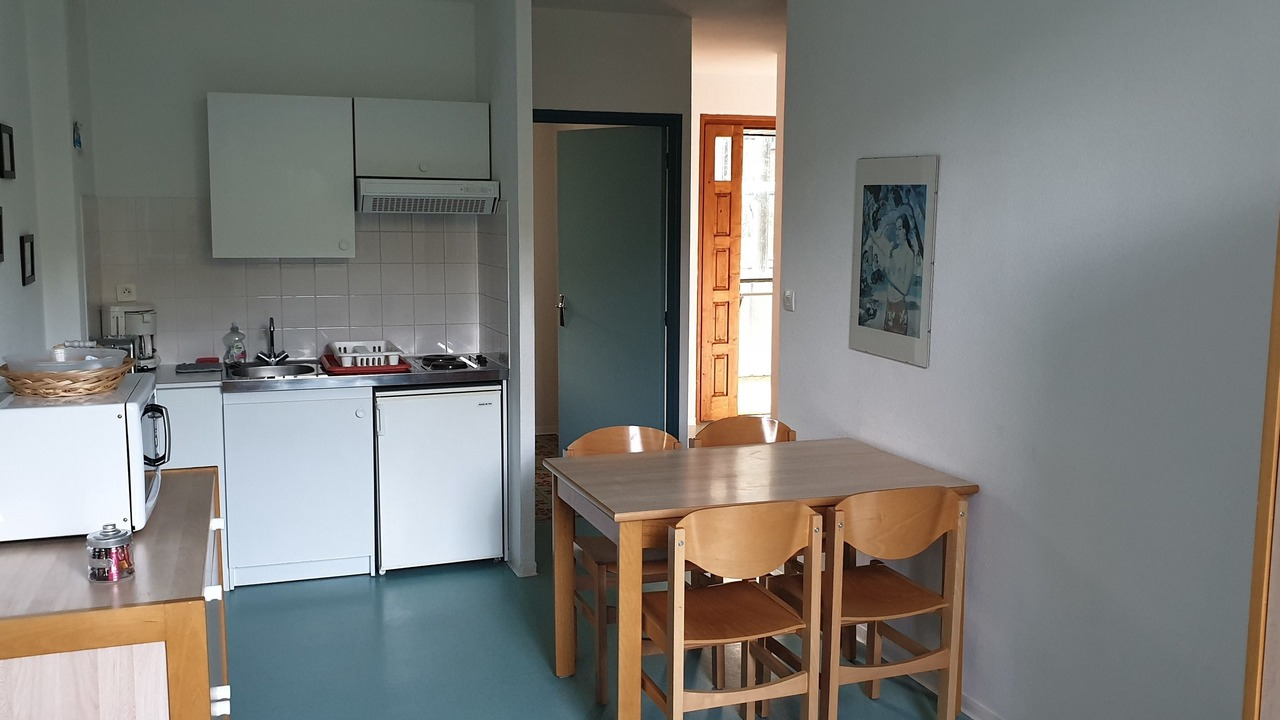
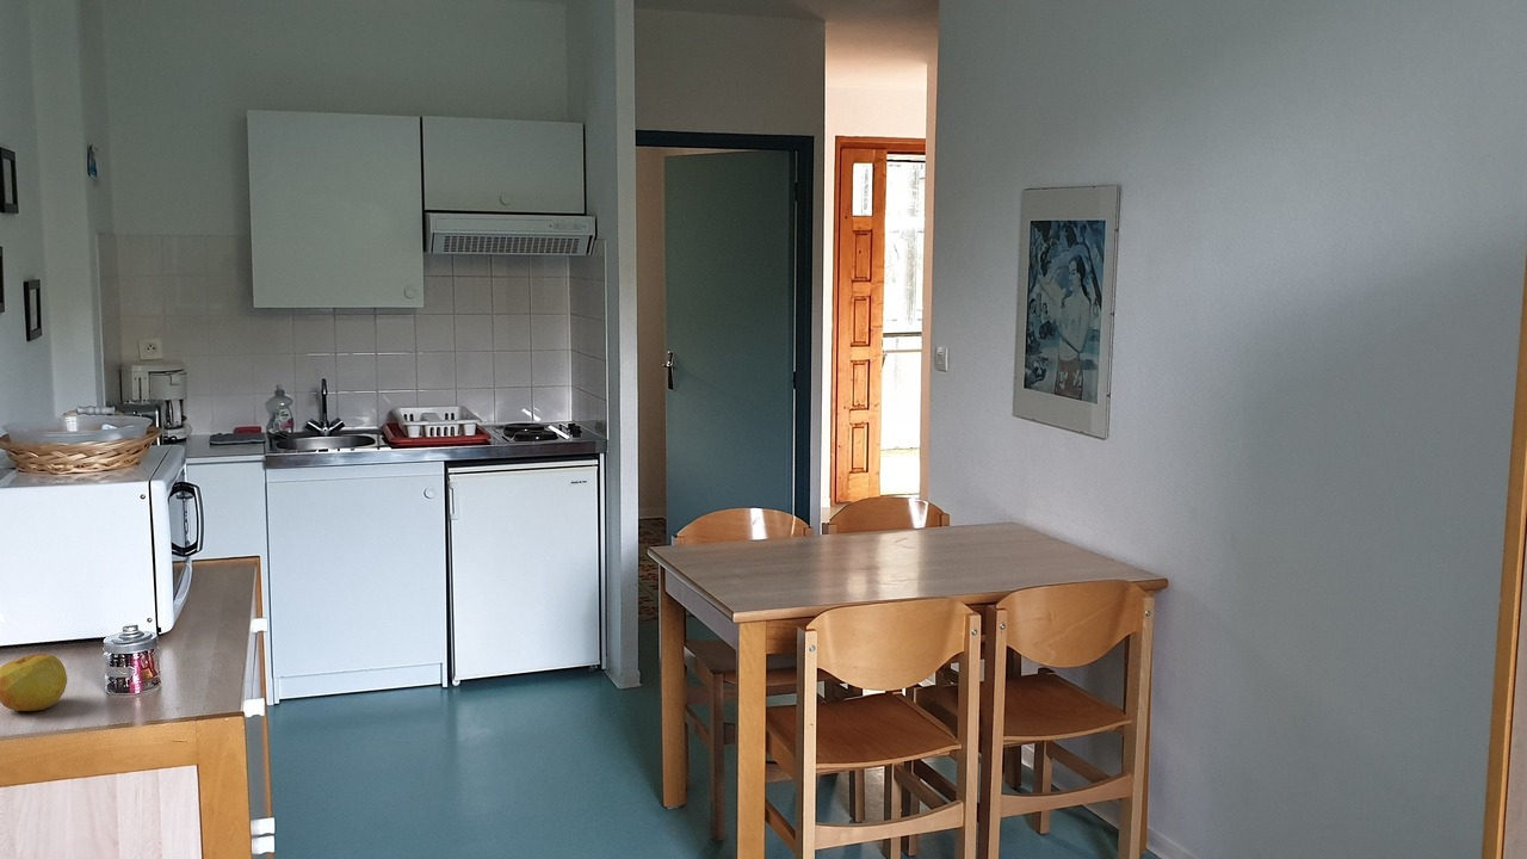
+ apple (30, 681)
